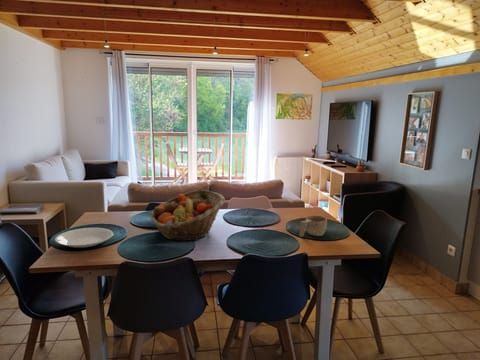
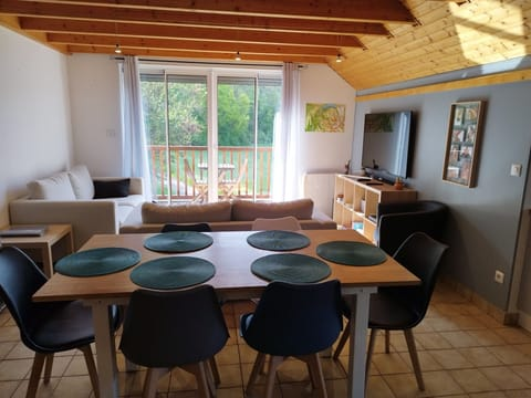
- plate (85, 239)
- fruit basket (187, 213)
- cup (312, 226)
